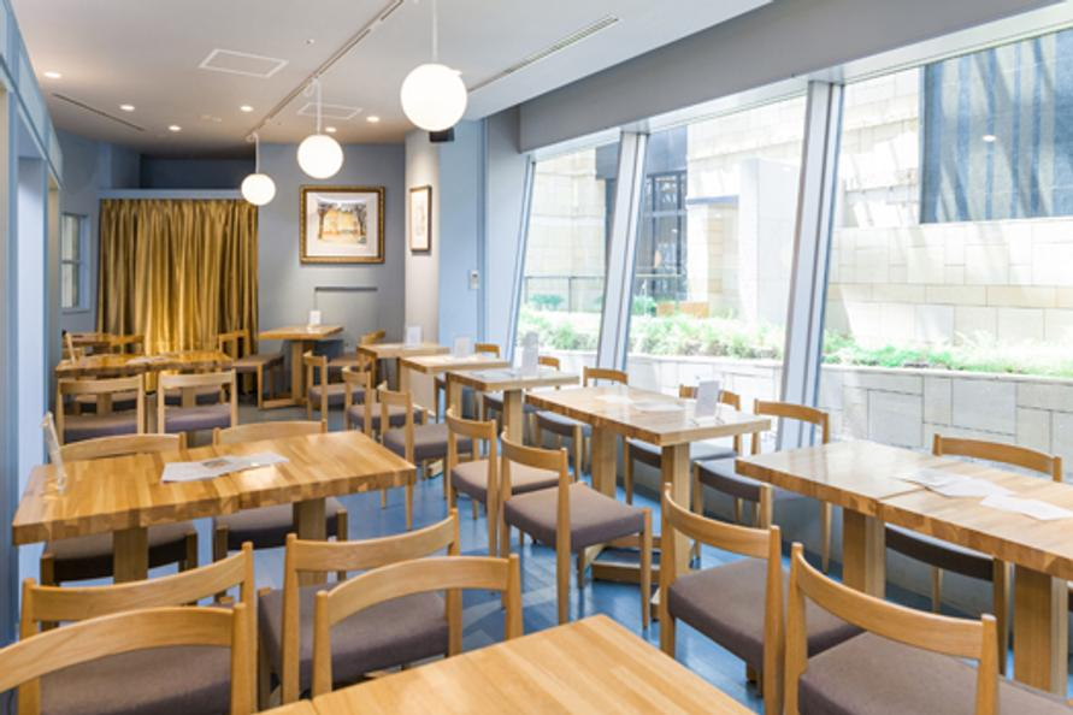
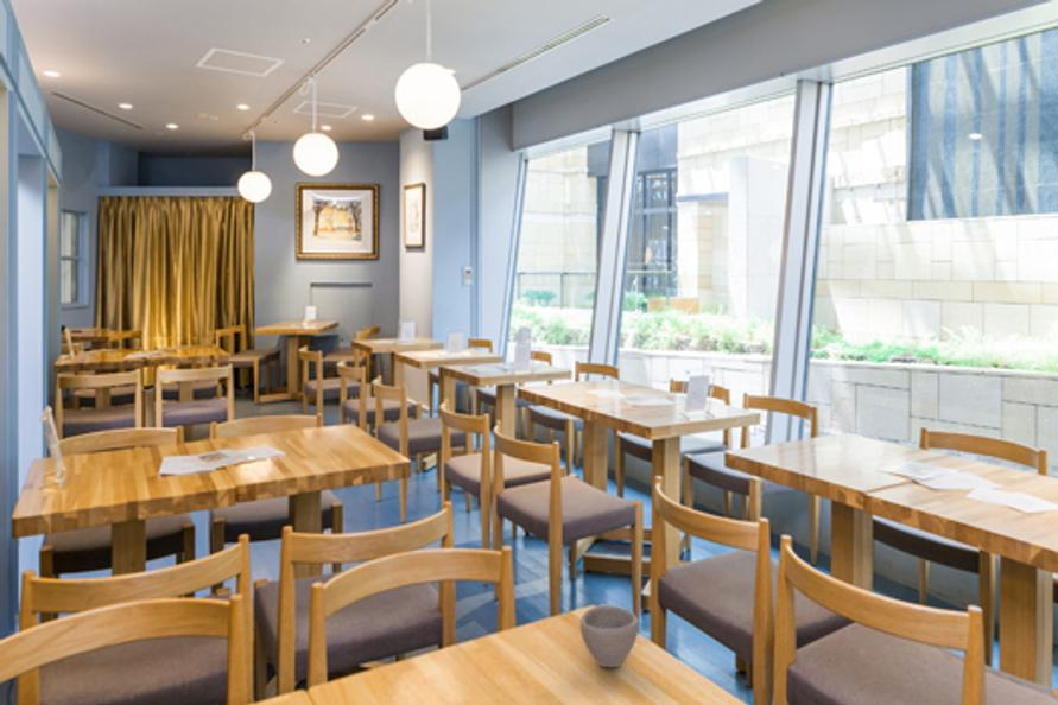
+ cup (606, 635)
